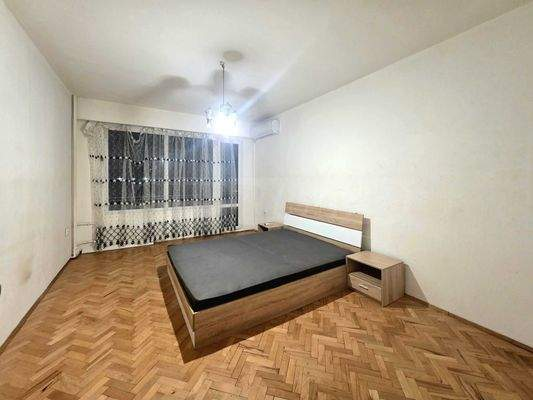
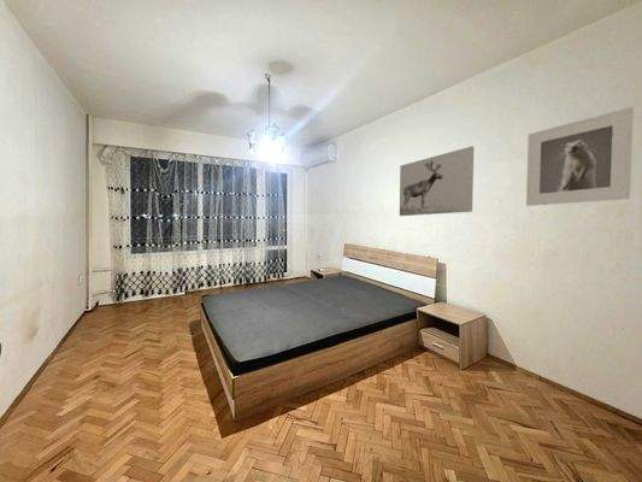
+ wall art (431, 186)
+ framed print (572, 163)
